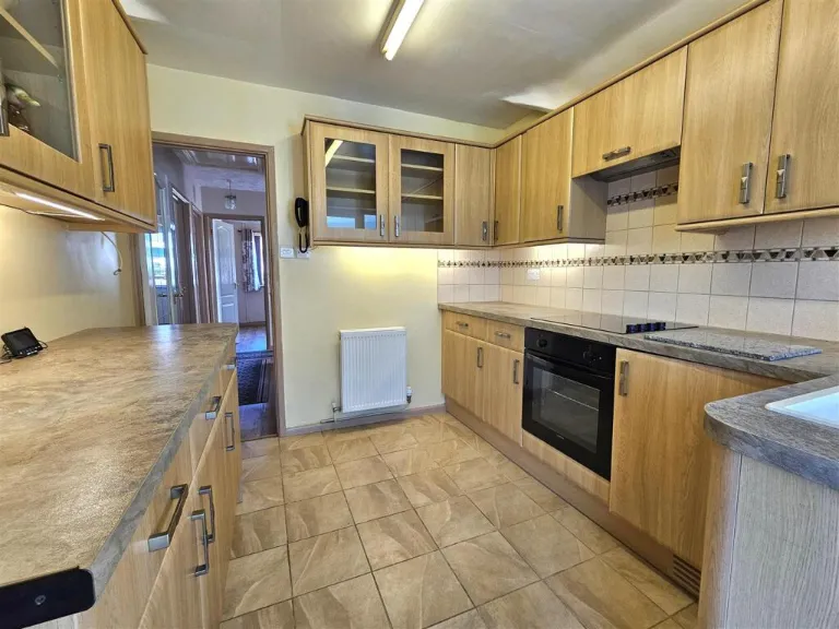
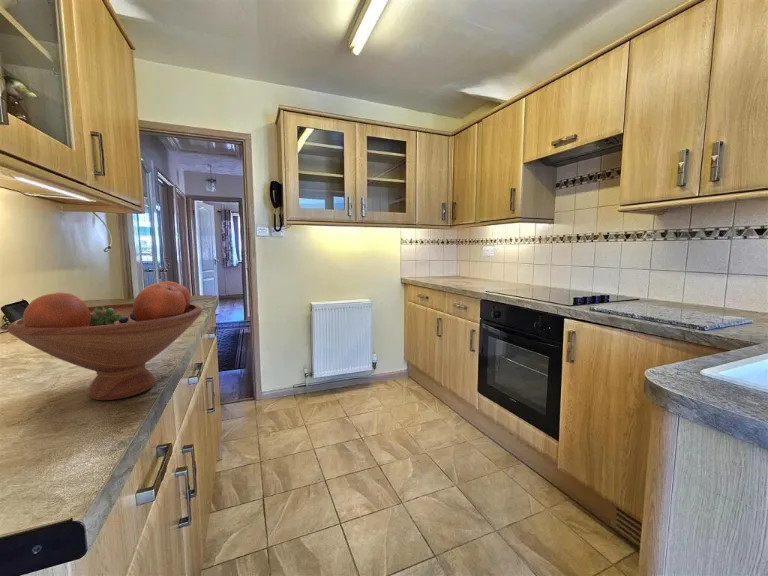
+ fruit bowl (119, 337)
